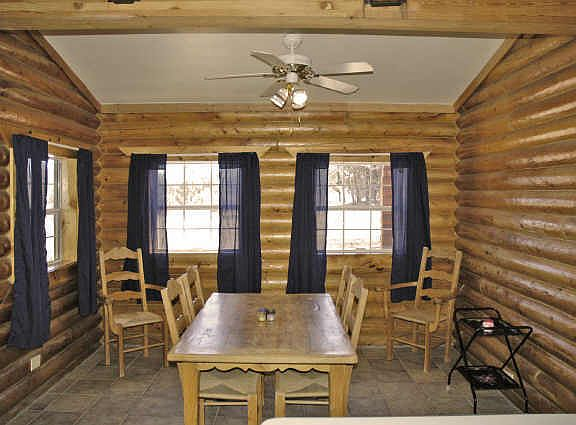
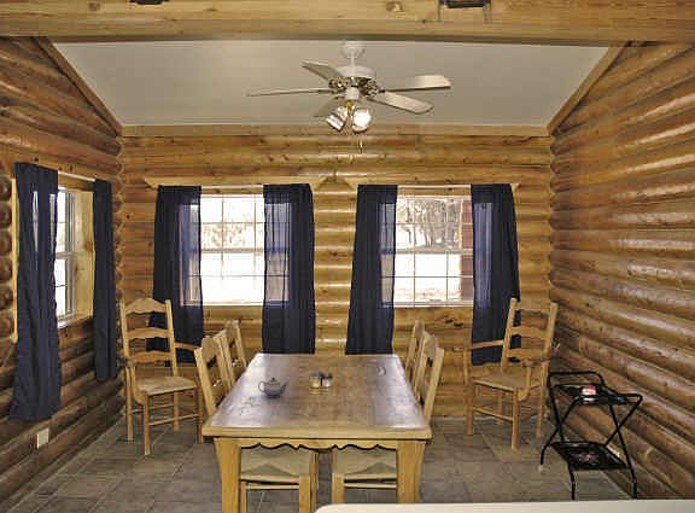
+ teapot (273, 386)
